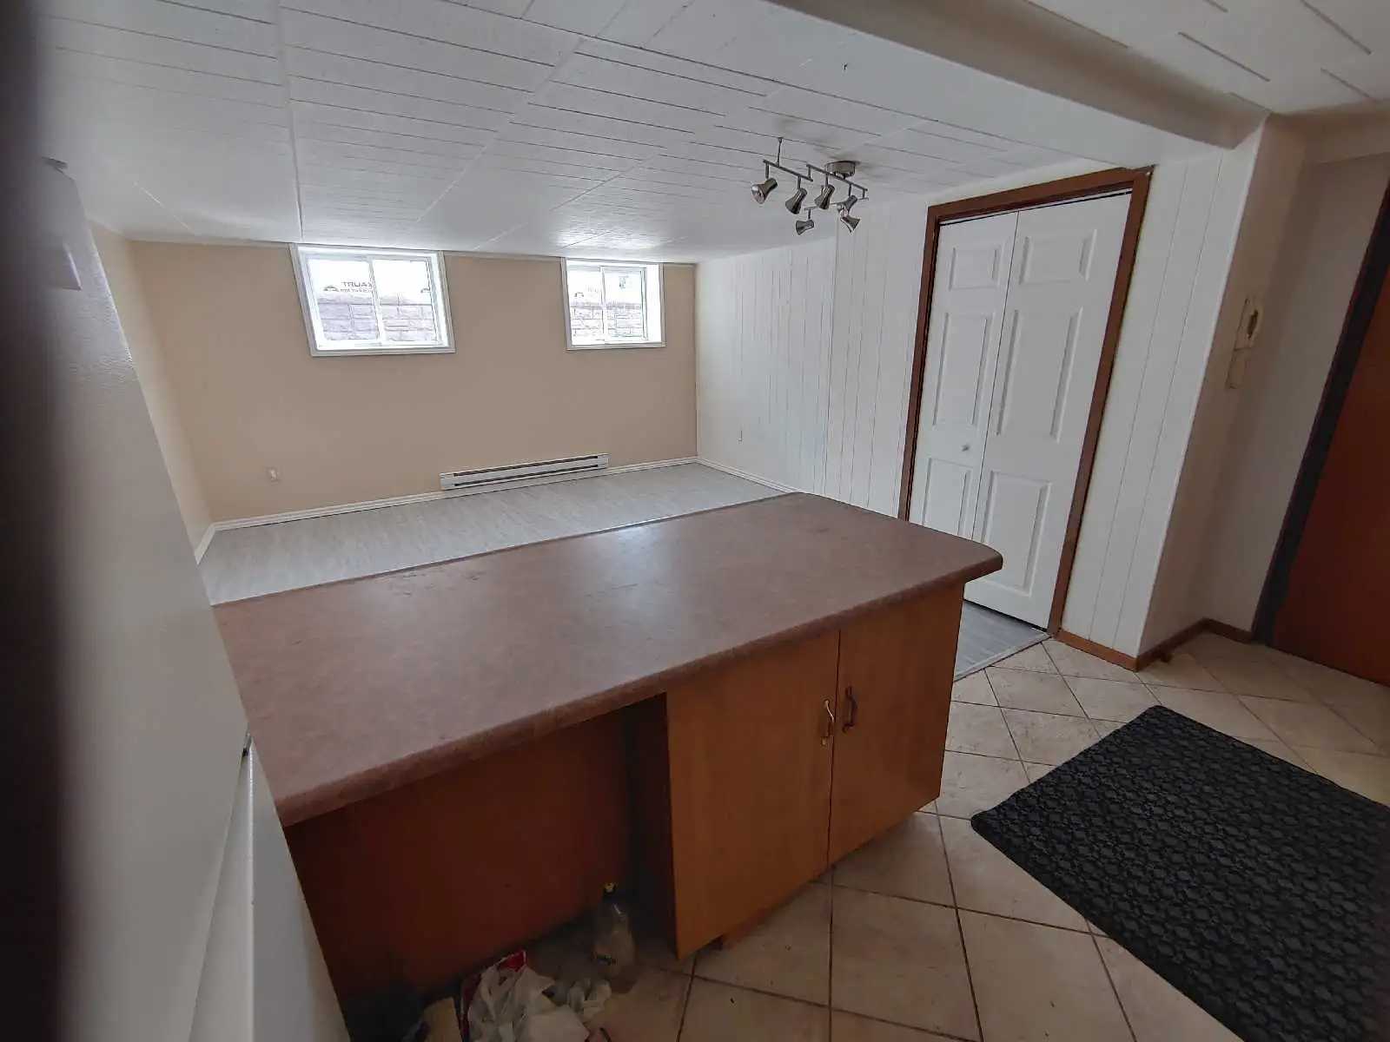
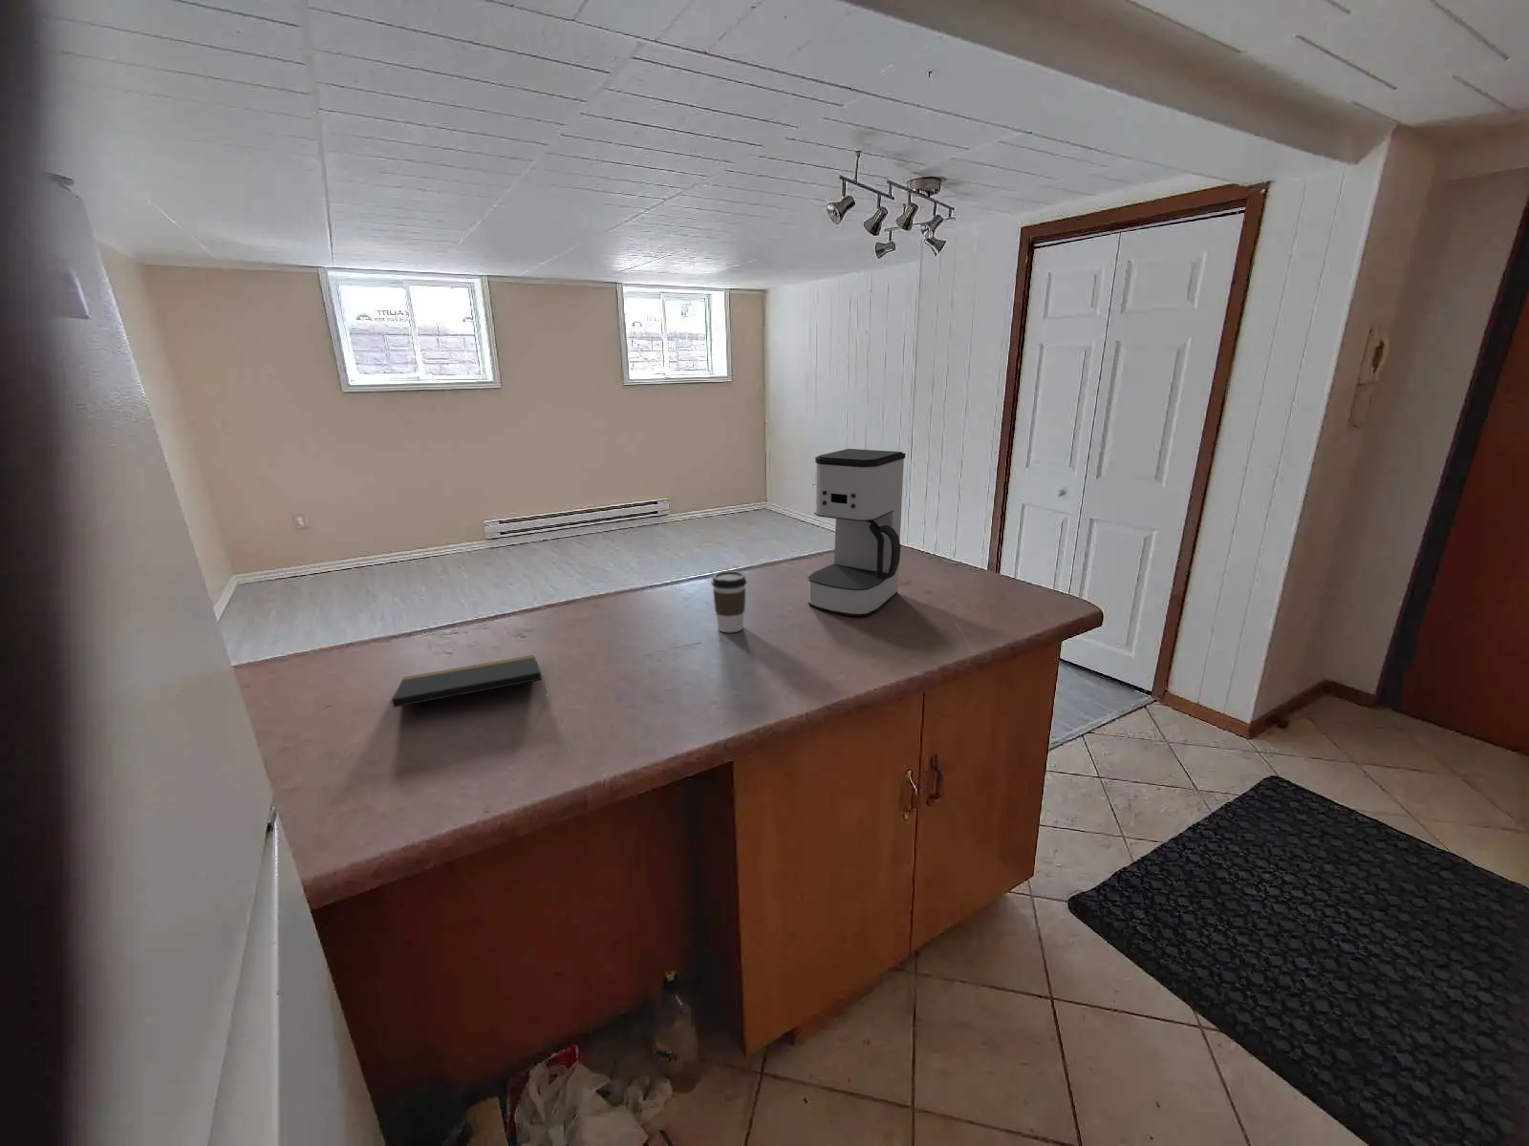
+ coffee maker (860, 530)
+ coffee cup (730, 602)
+ notepad (471, 678)
